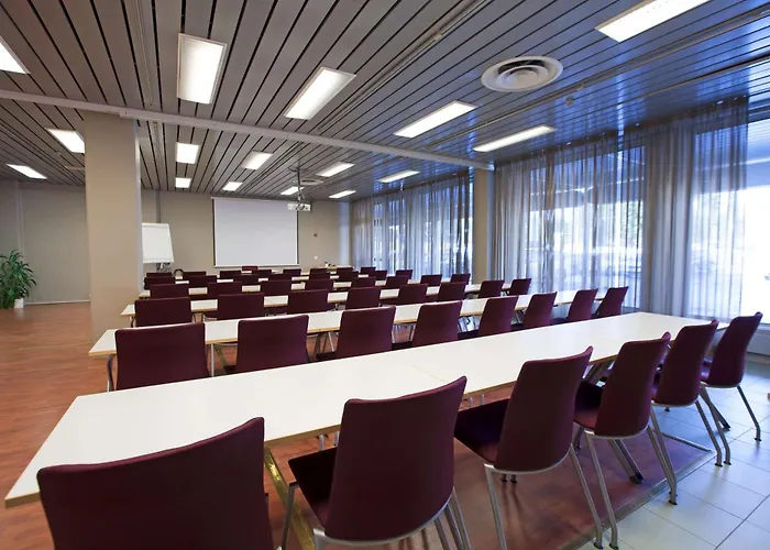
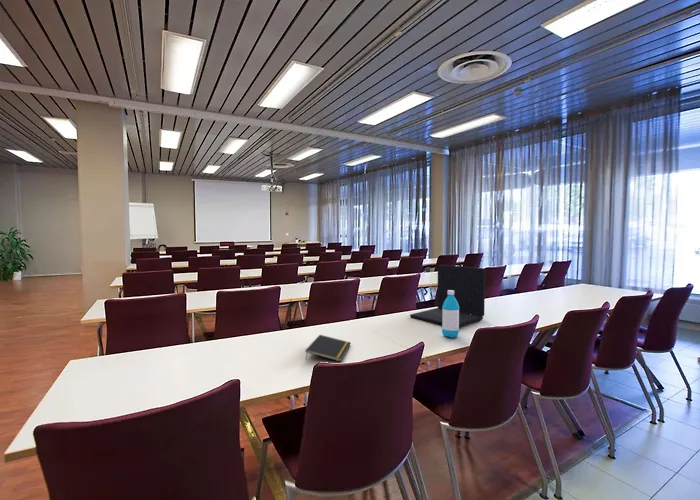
+ notepad (329, 347)
+ laptop (446, 293)
+ water bottle (450, 313)
